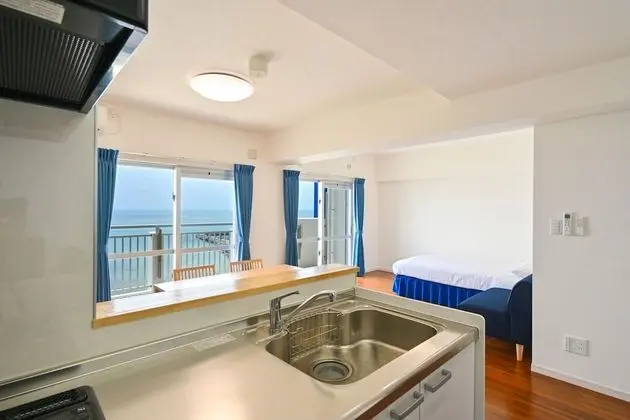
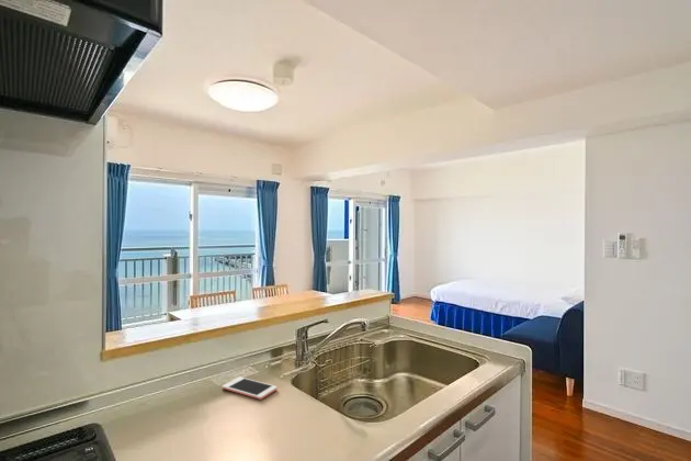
+ cell phone (249, 387)
